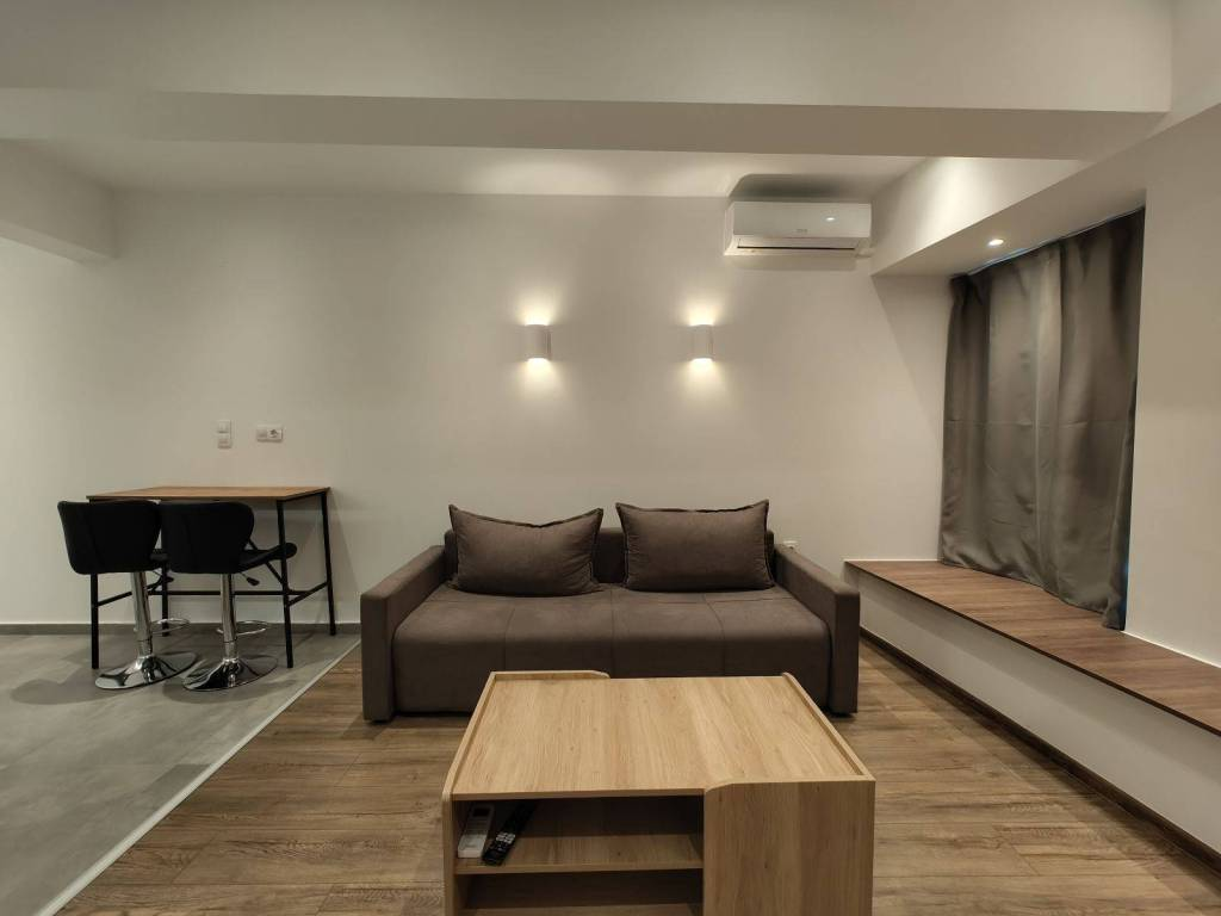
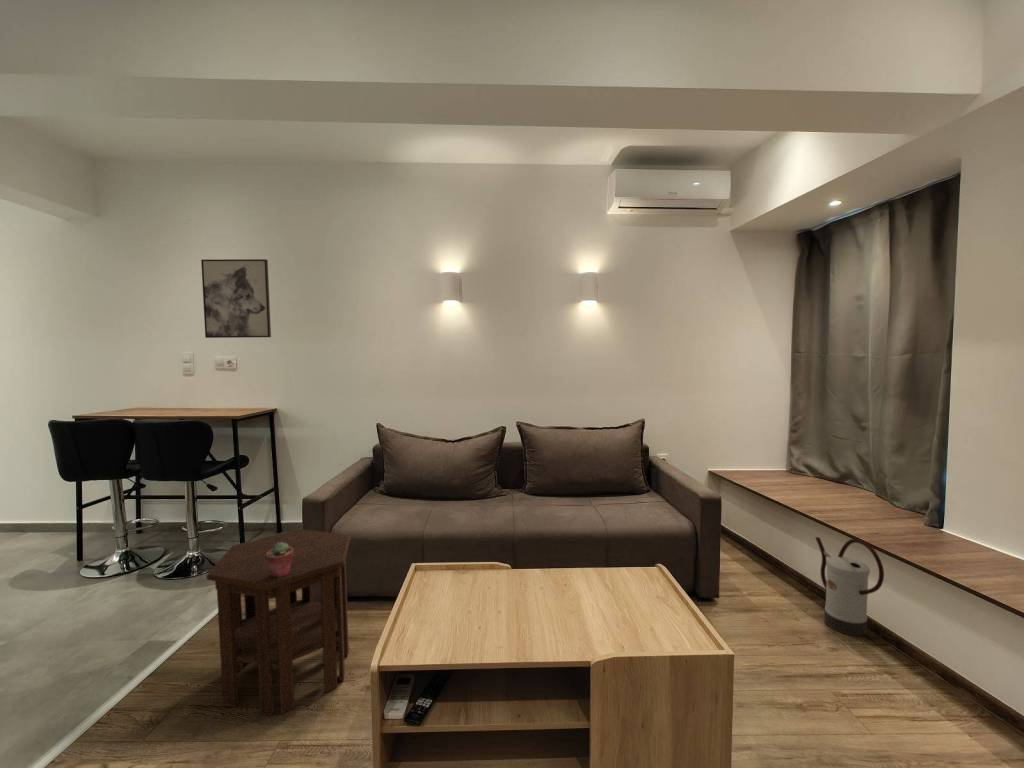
+ watering can (845, 579)
+ side table (287, 613)
+ wall art (236, 298)
+ potted succulent (280, 557)
